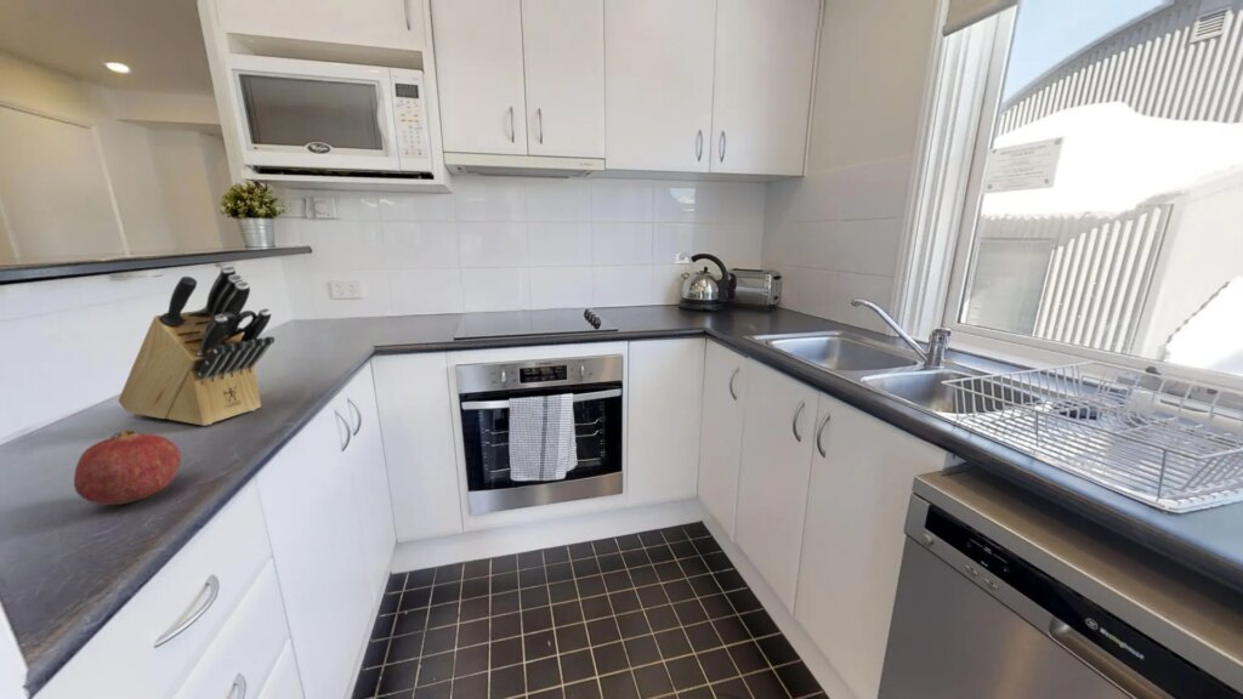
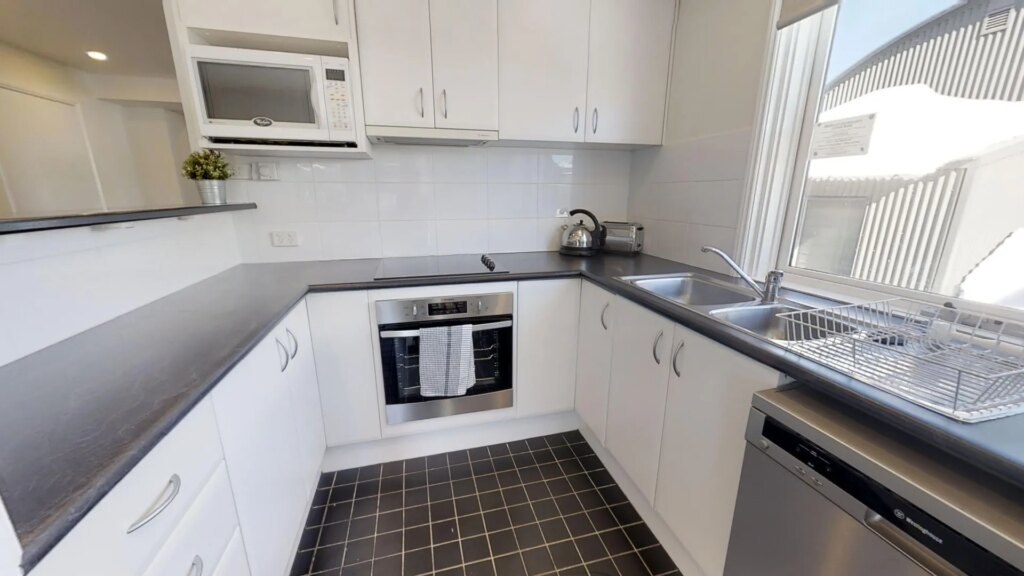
- fruit (129, 465)
- knife block (192, 342)
